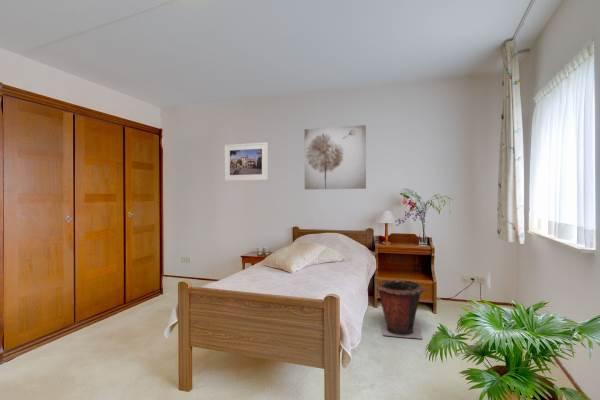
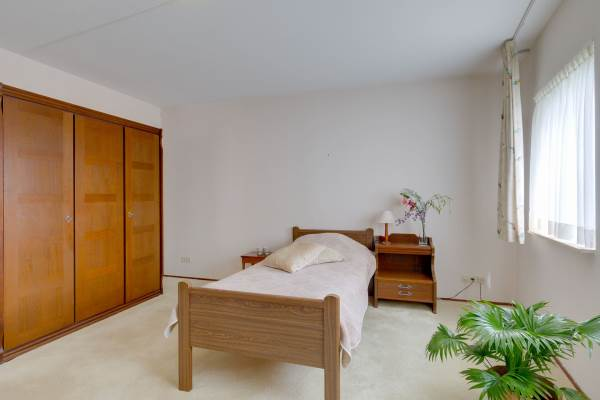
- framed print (245, 162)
- wall art (334, 158)
- waste bin (400, 306)
